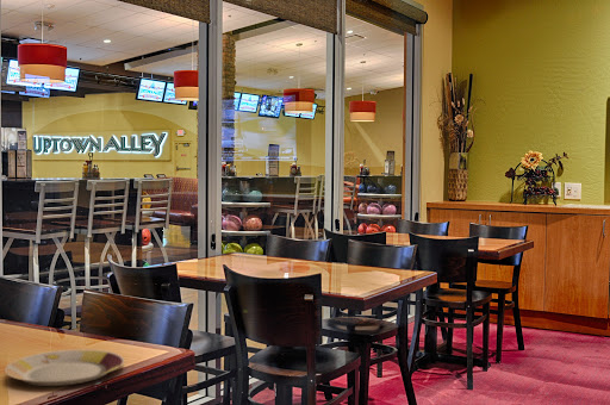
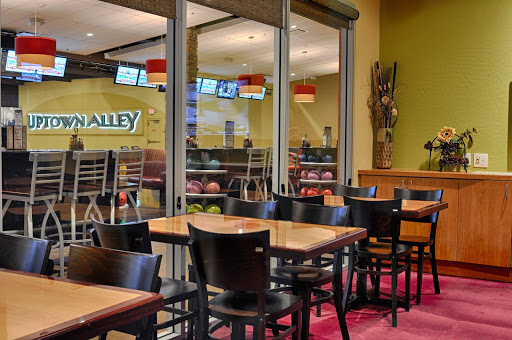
- plate (66, 368)
